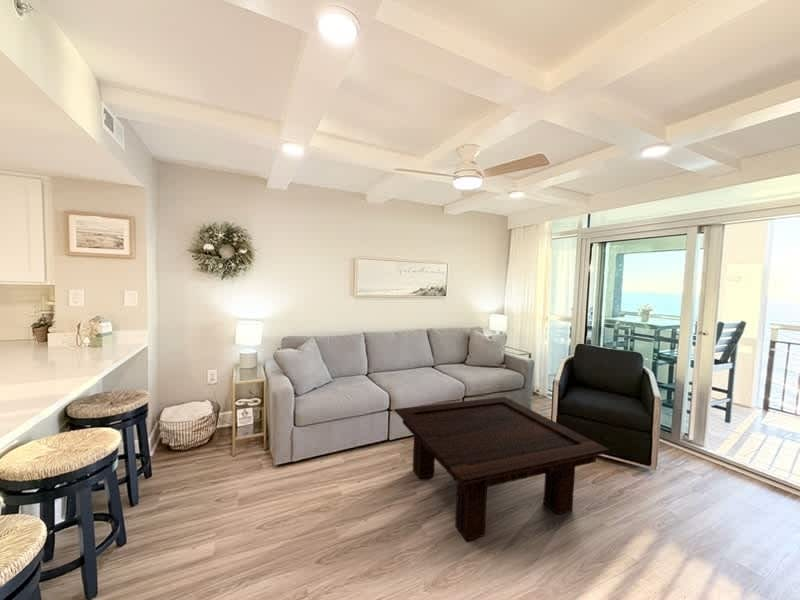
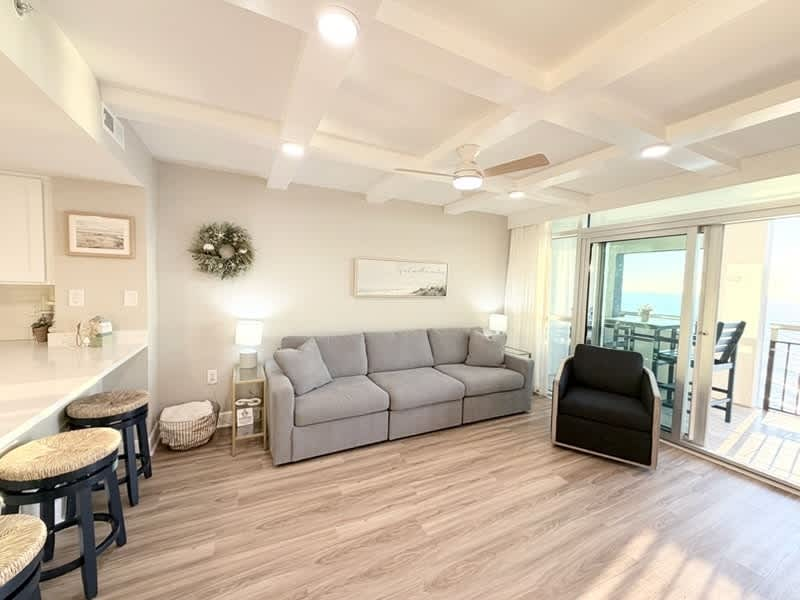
- coffee table (488, 458)
